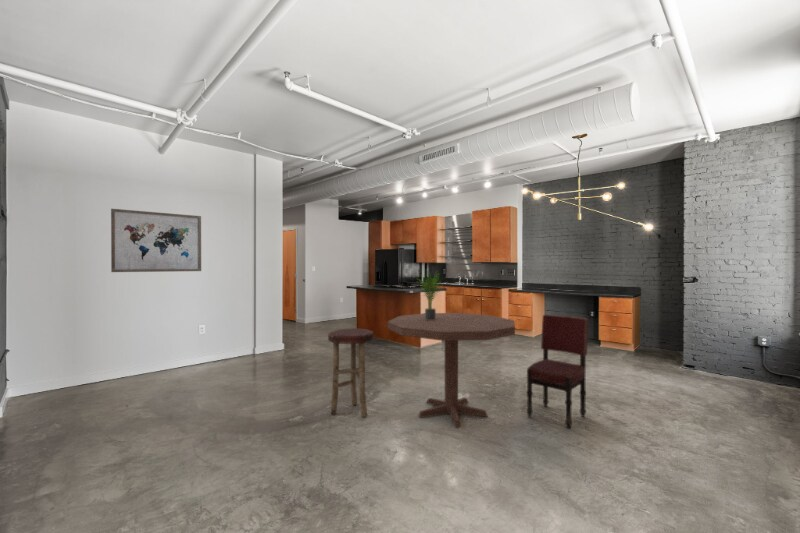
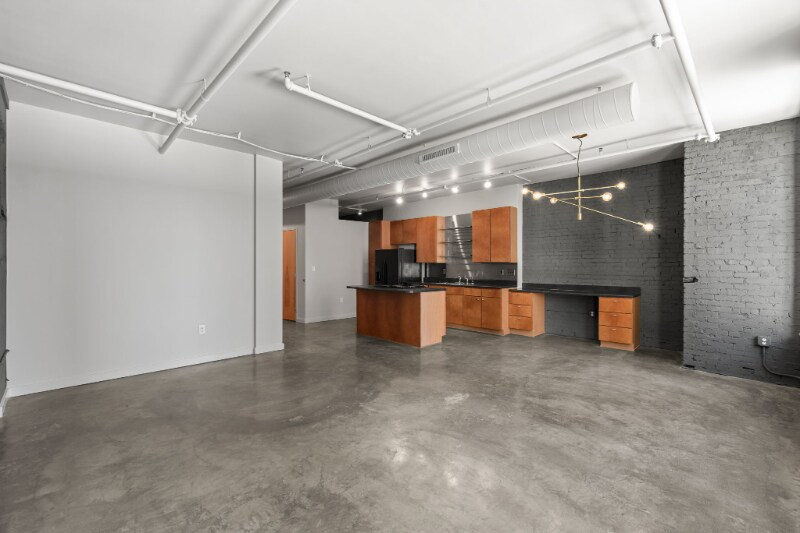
- stool (351, 371)
- wall art (159, 242)
- dining table (451, 366)
- dining chair (557, 366)
- potted plant (430, 293)
